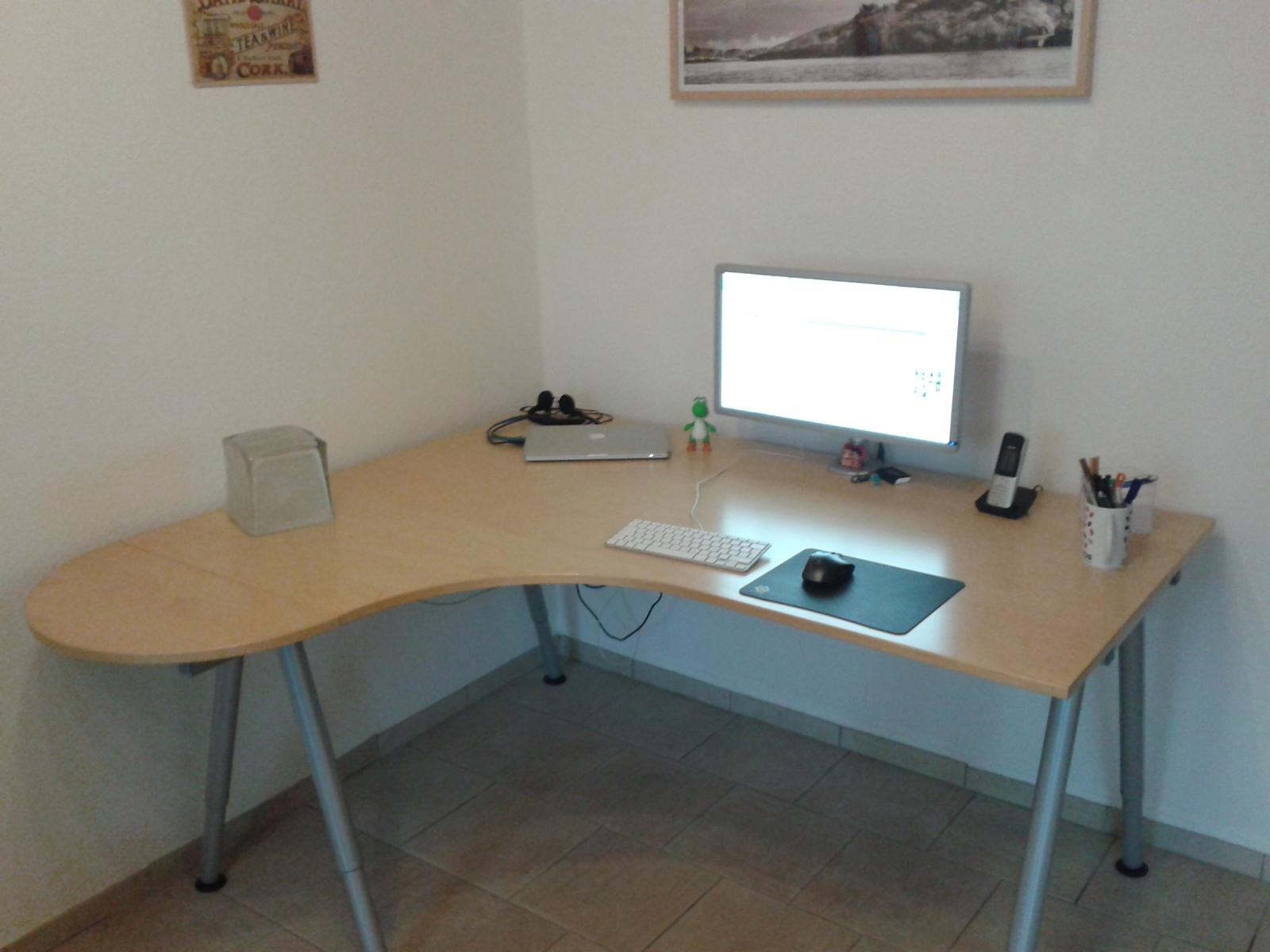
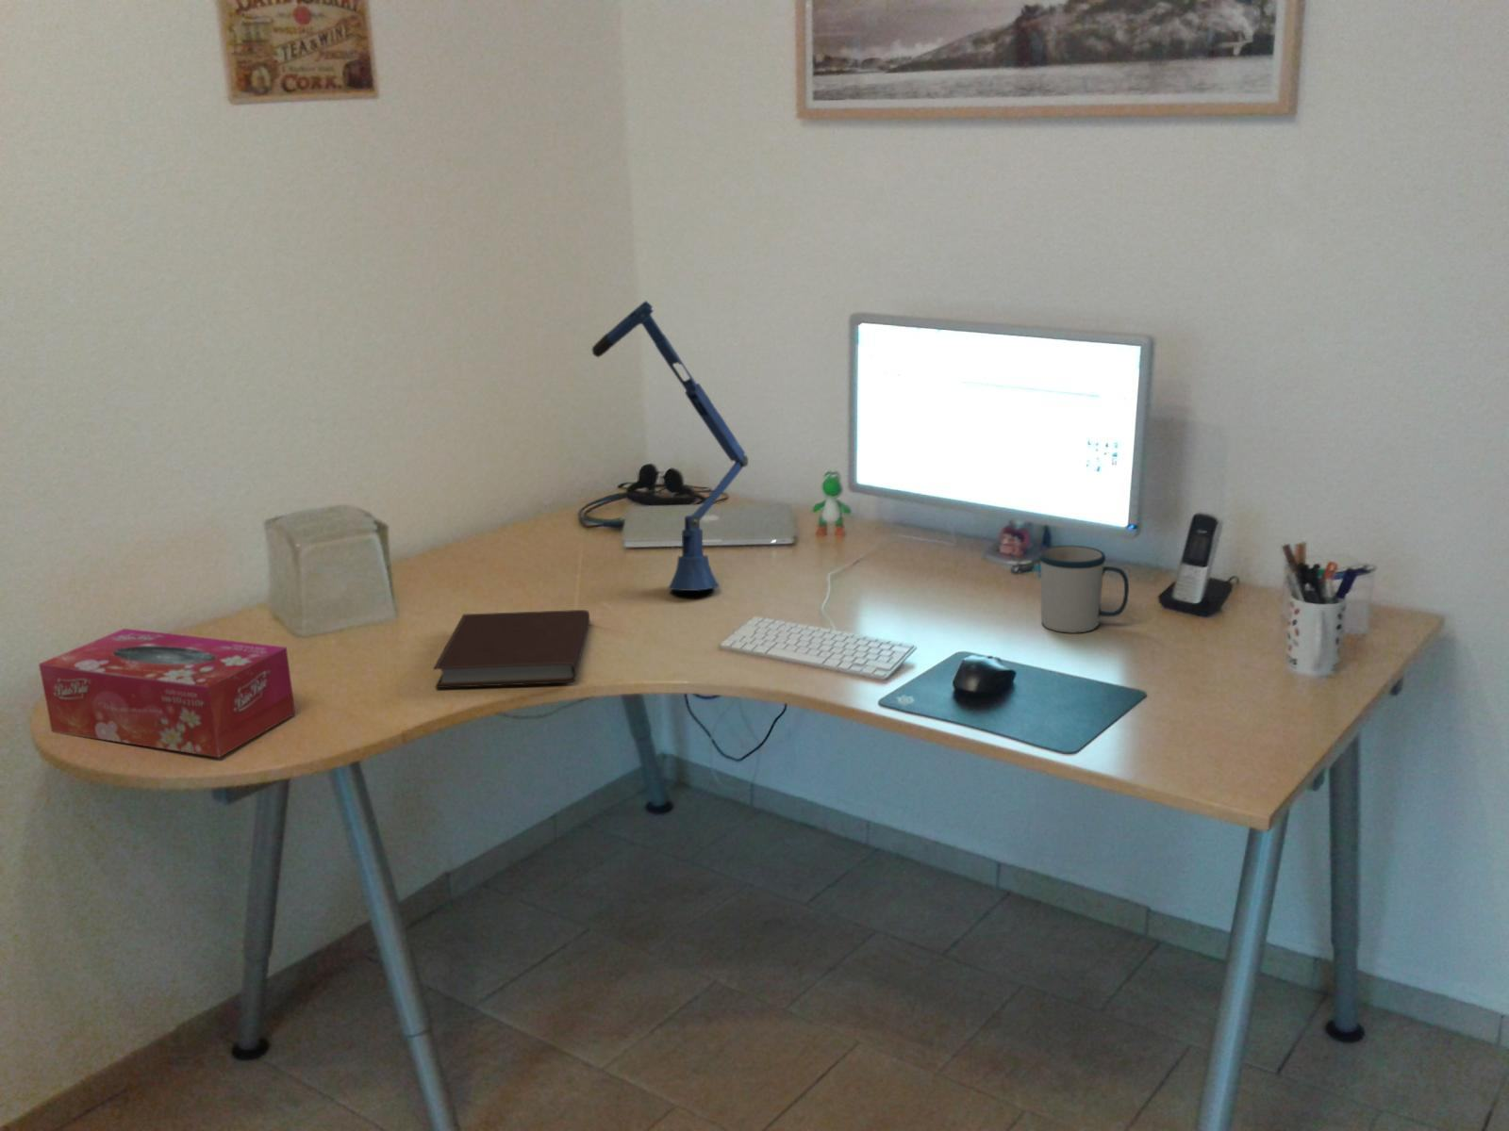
+ desk lamp (706, 424)
+ notebook (516, 646)
+ tissue box (169, 689)
+ mug (1078, 590)
